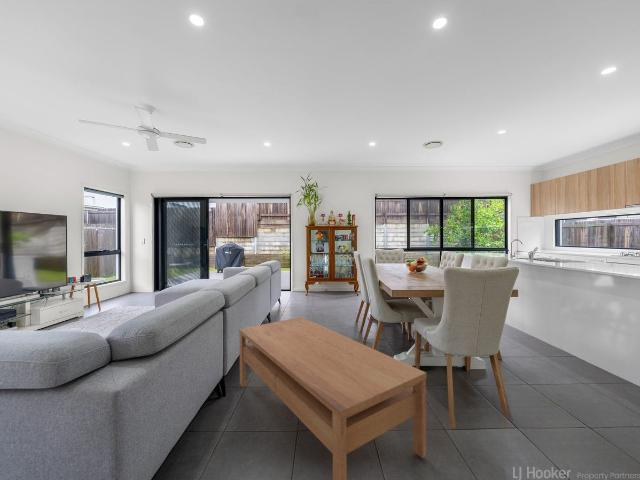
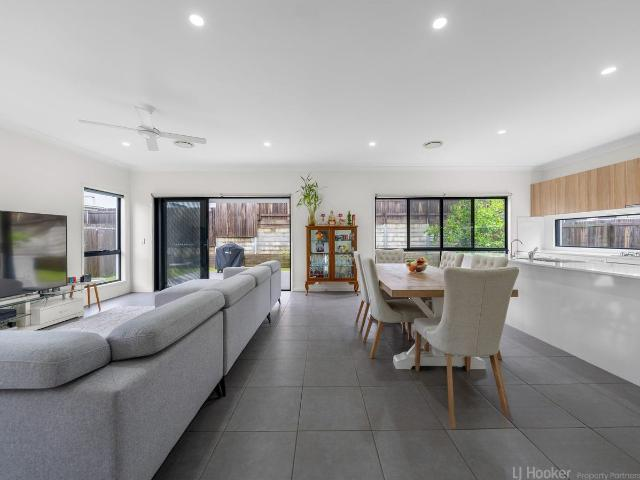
- coffee table (314, 379)
